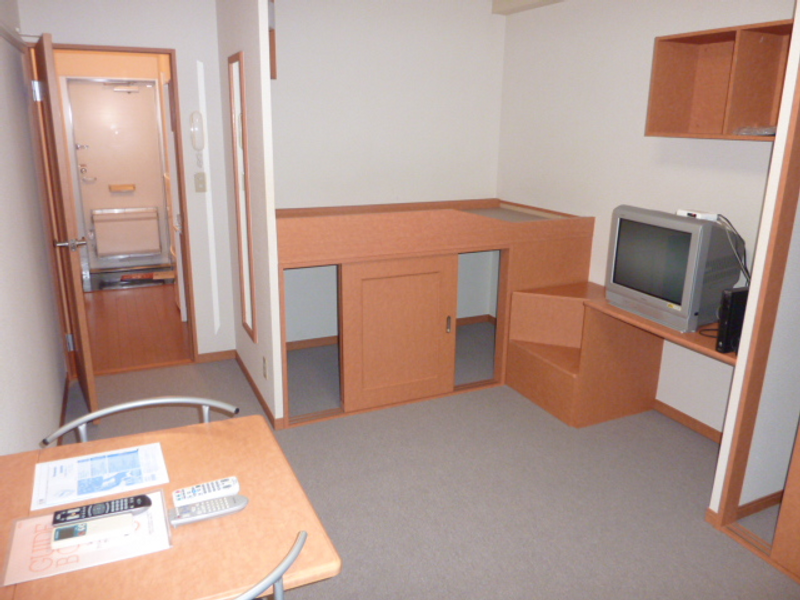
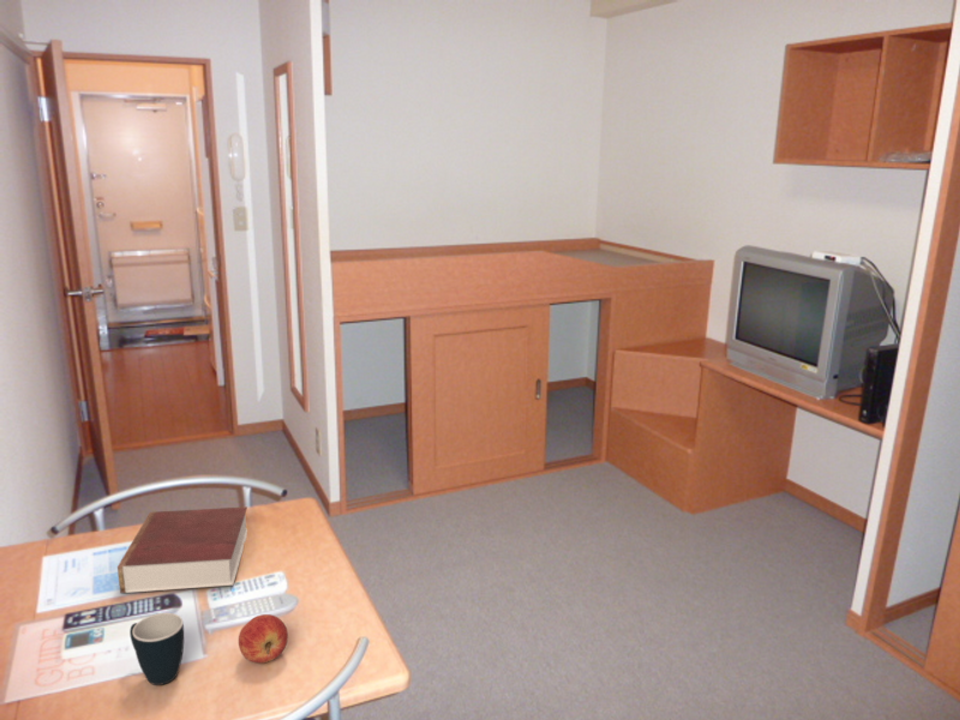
+ book (188, 546)
+ apple (263, 637)
+ mug (154, 649)
